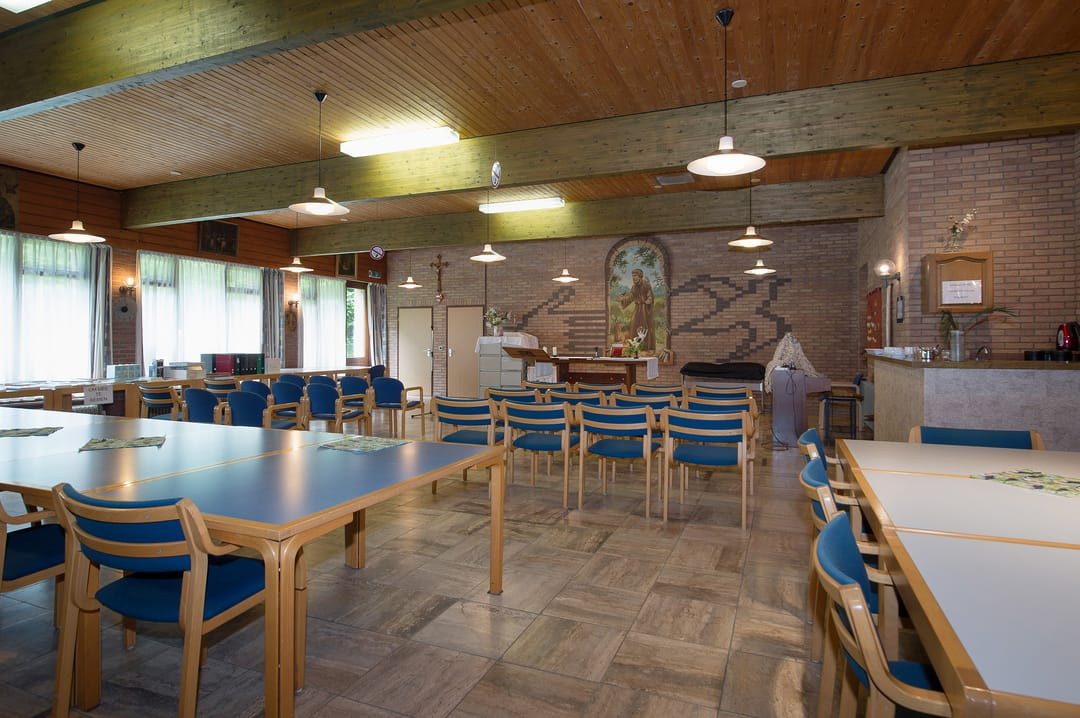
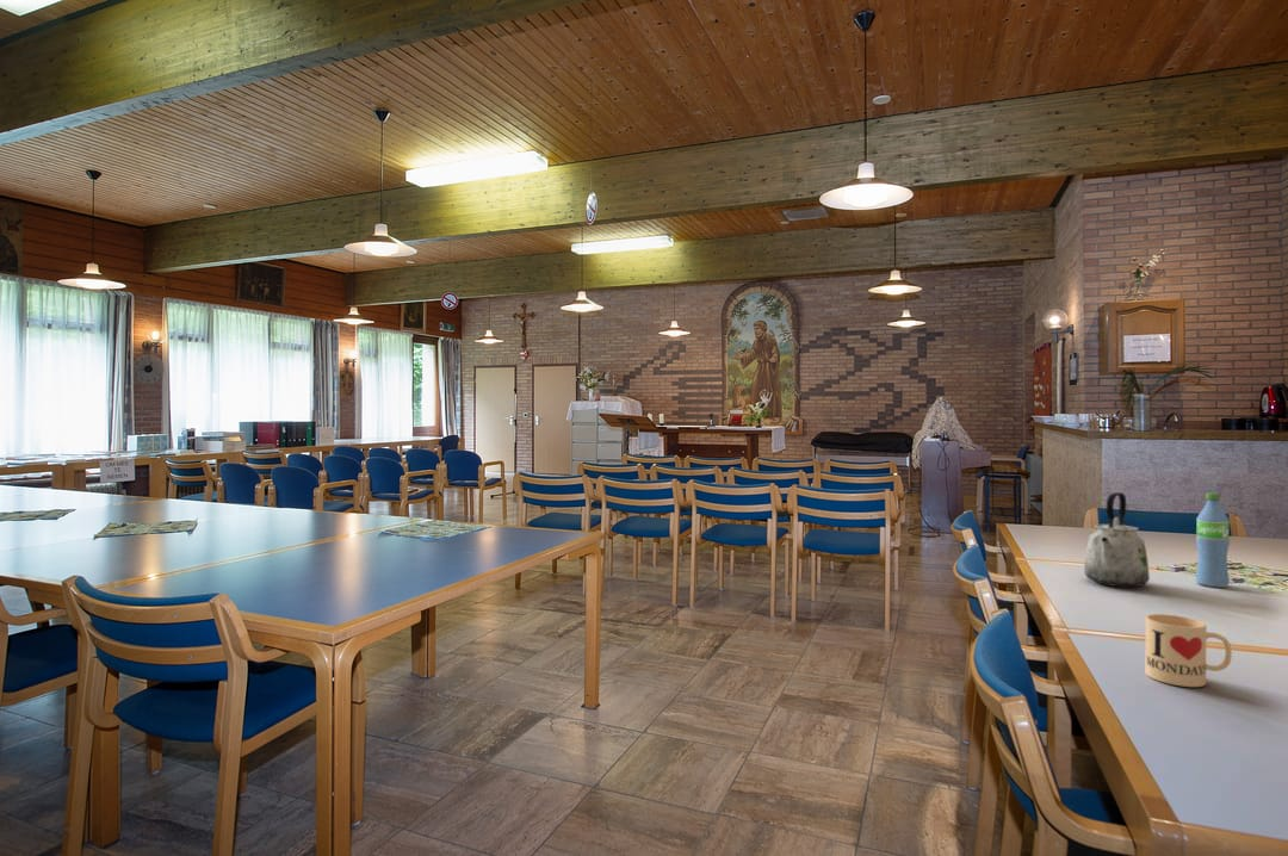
+ water bottle (1212, 539)
+ mug (1187, 650)
+ kettle (1113, 539)
